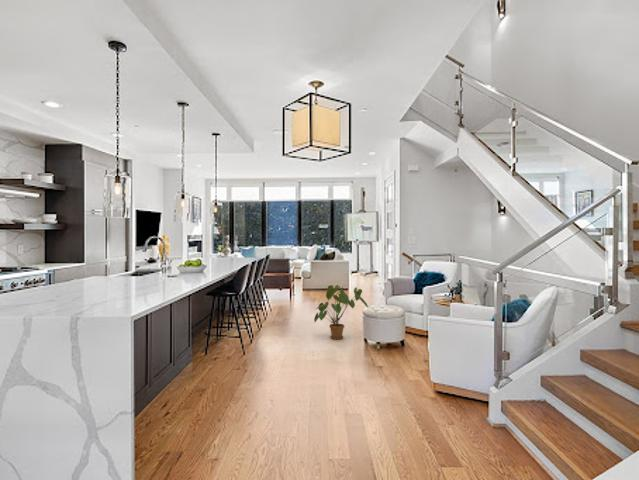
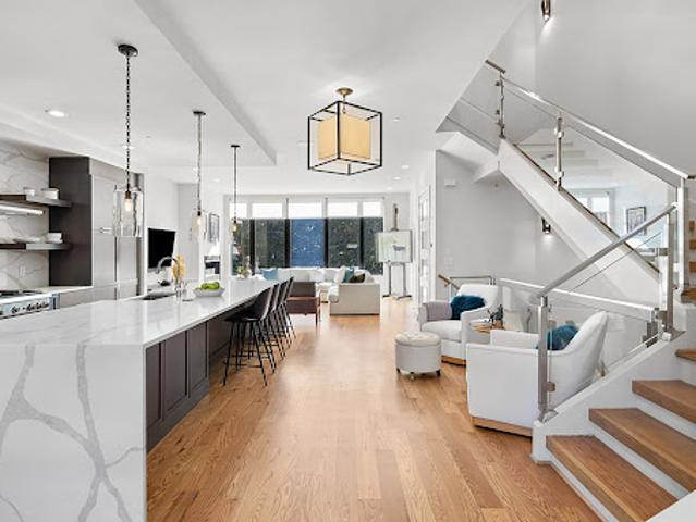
- house plant (340, 310)
